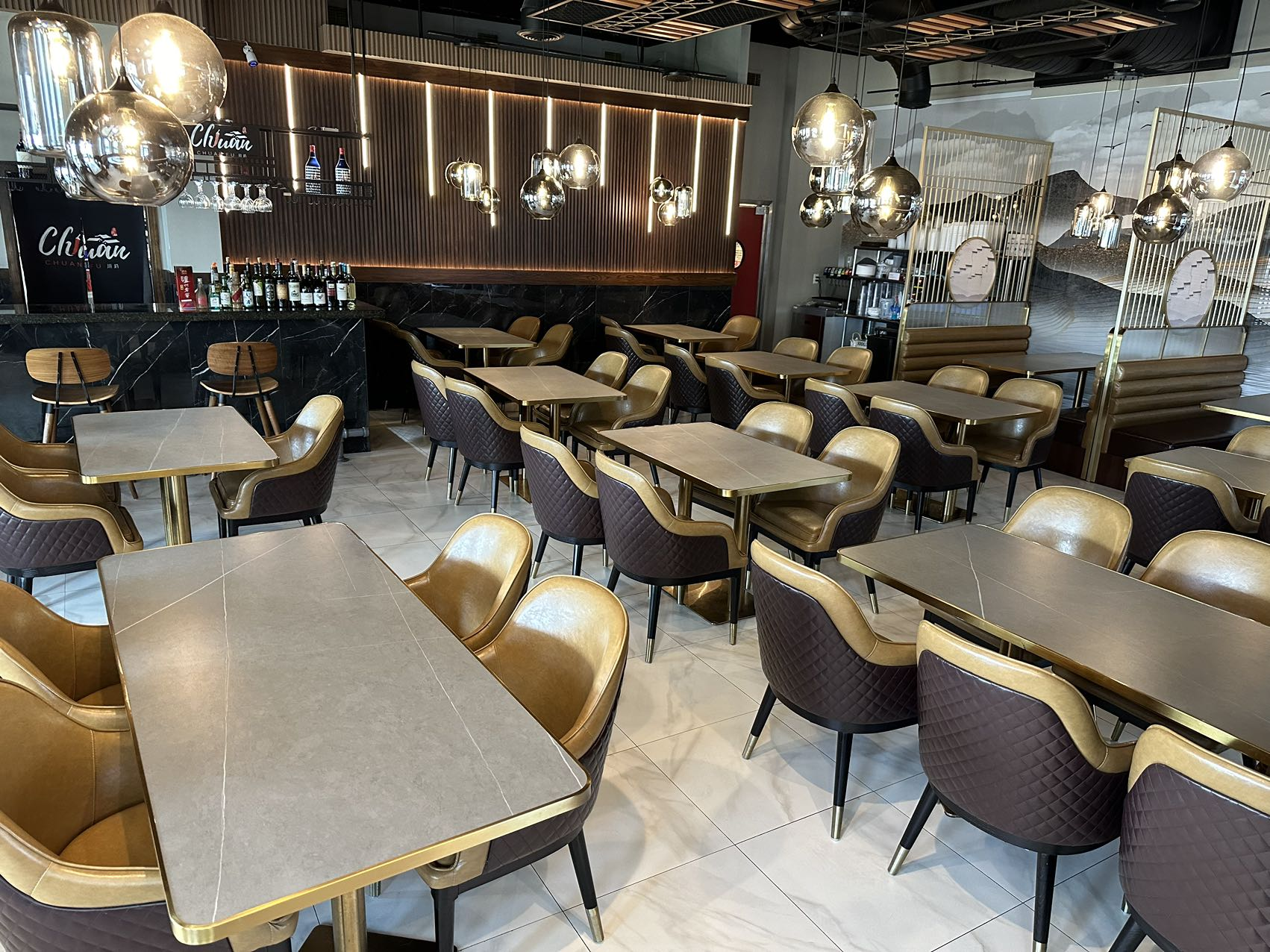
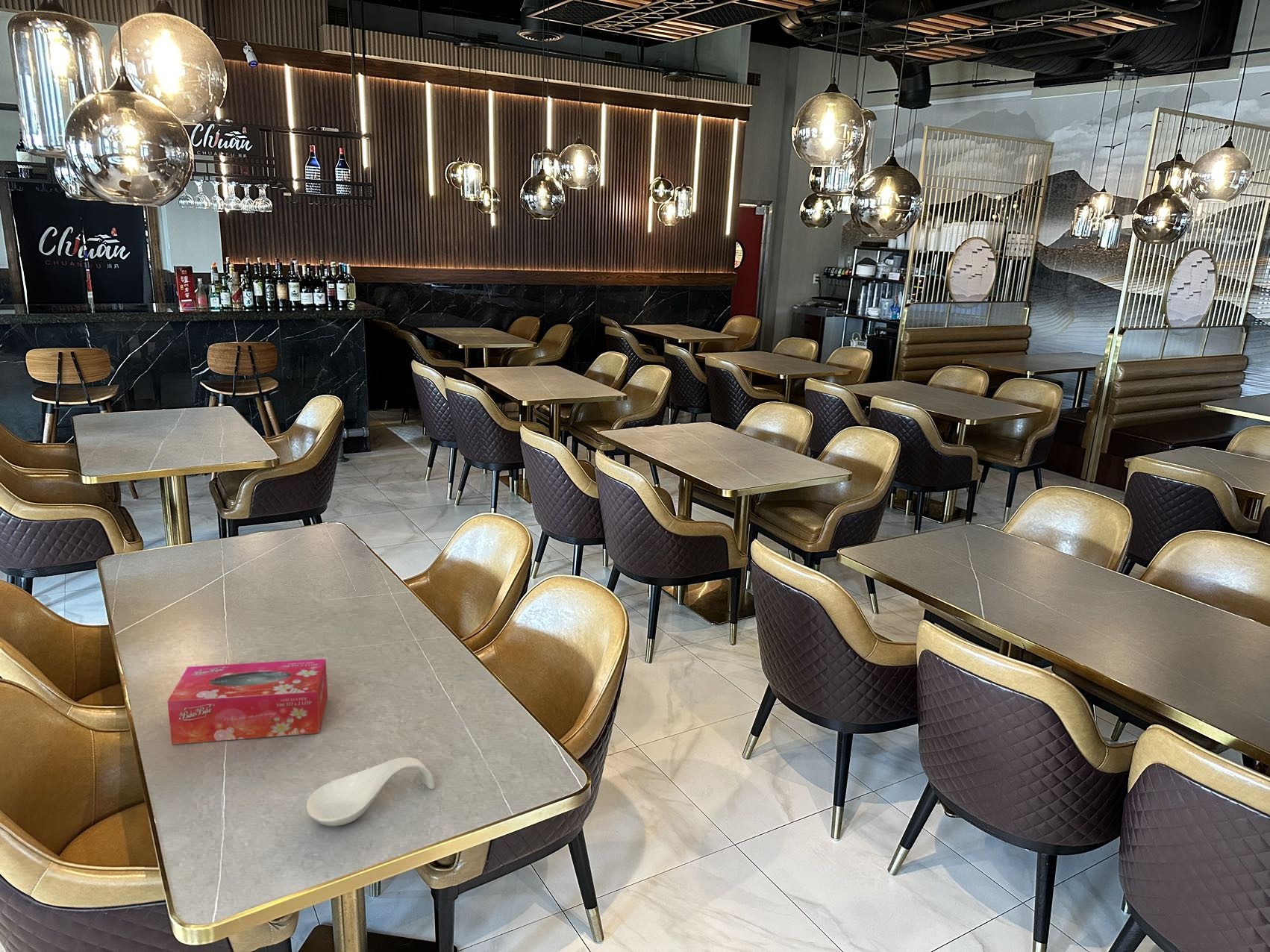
+ tissue box (252, 699)
+ spoon rest (371, 788)
